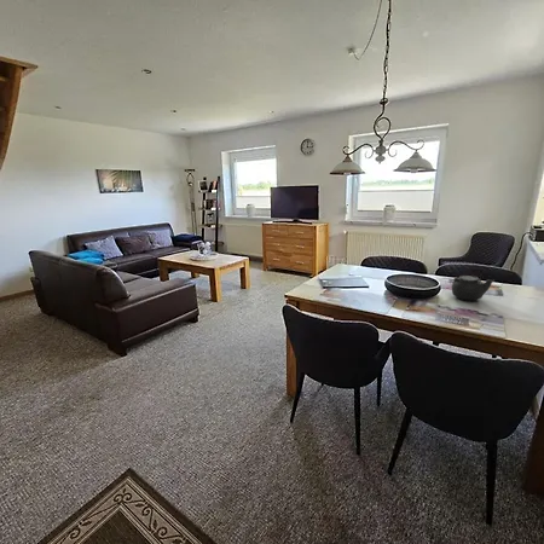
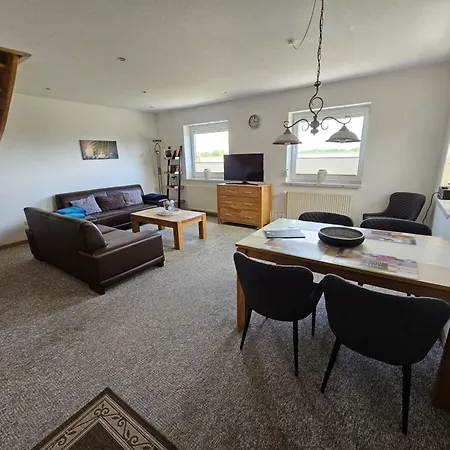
- teapot (470, 288)
